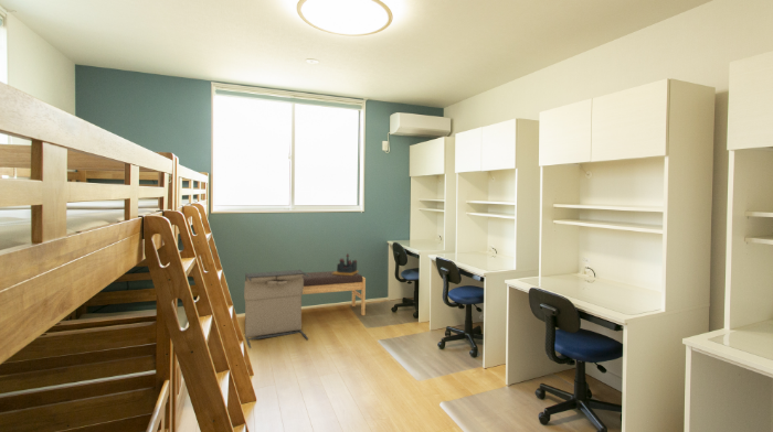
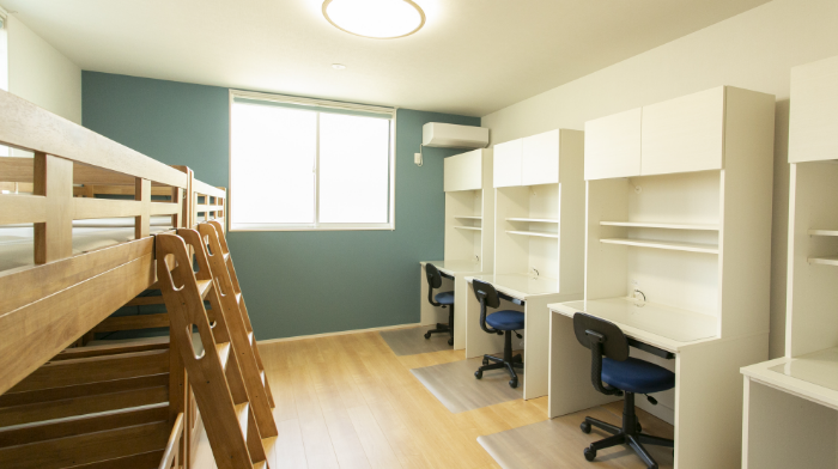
- toy castle (347, 262)
- laundry hamper (276, 305)
- bench (310, 293)
